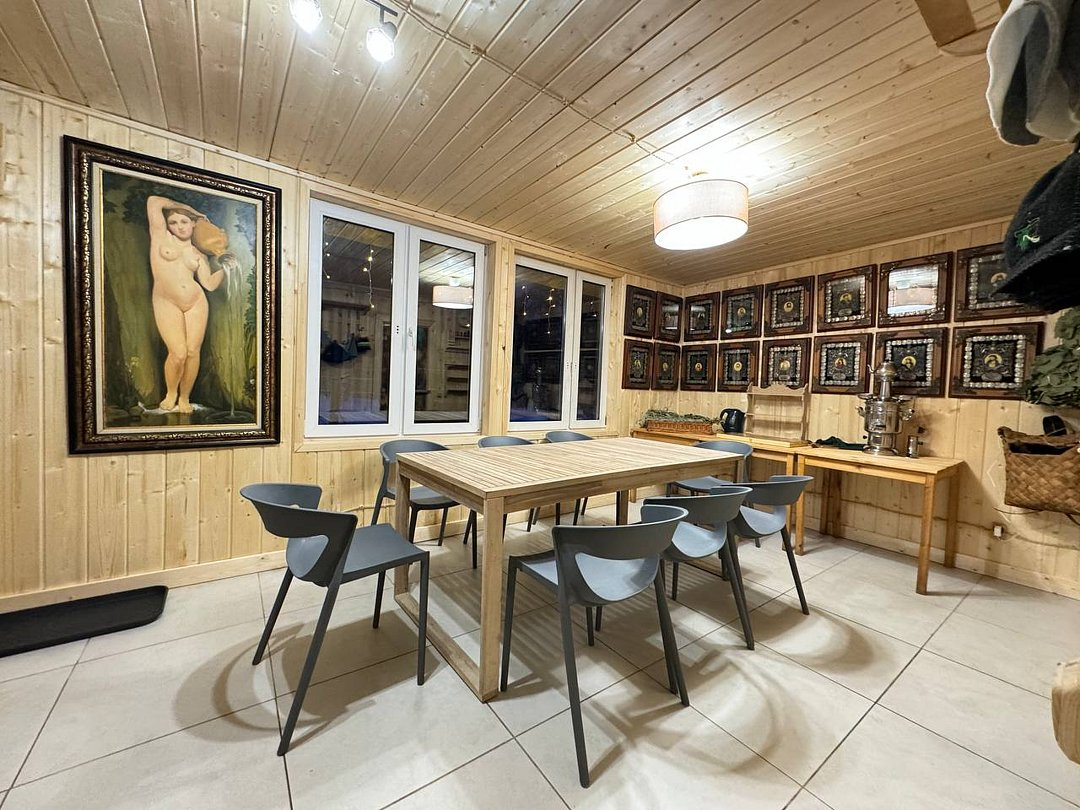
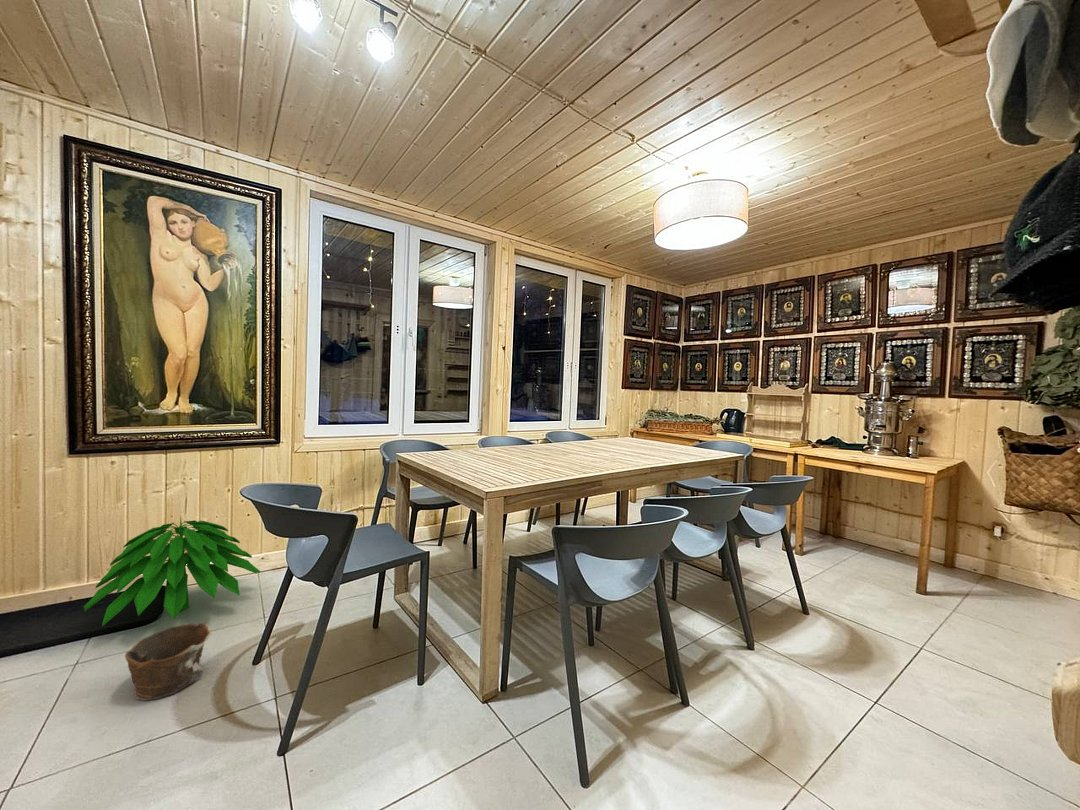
+ indoor plant (180, 561)
+ clay pot (170, 651)
